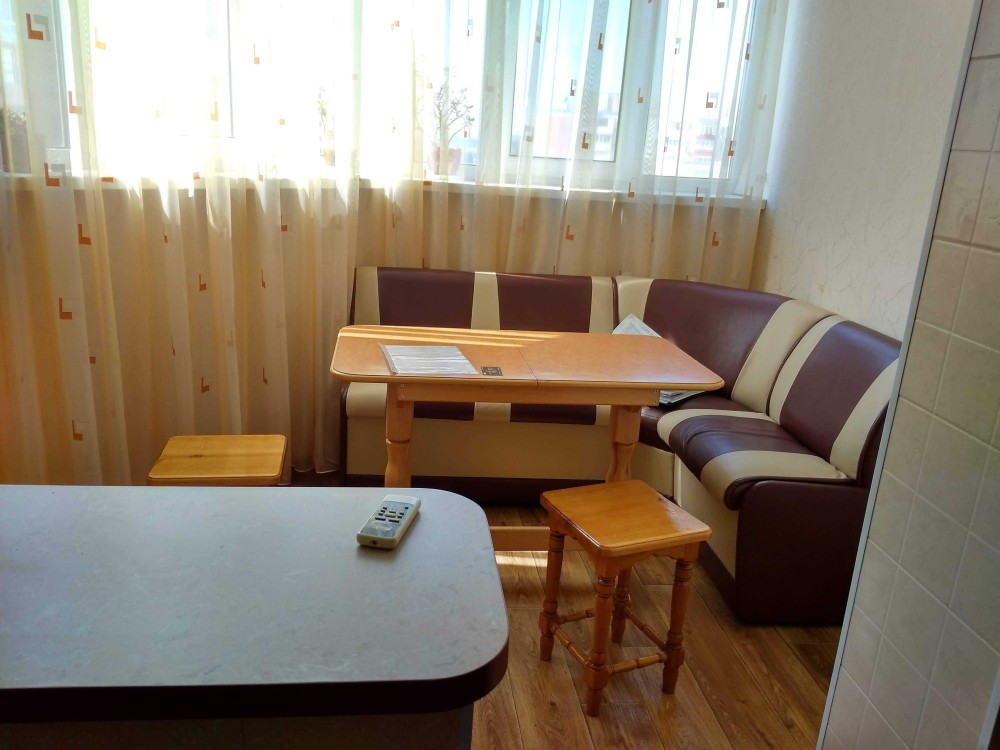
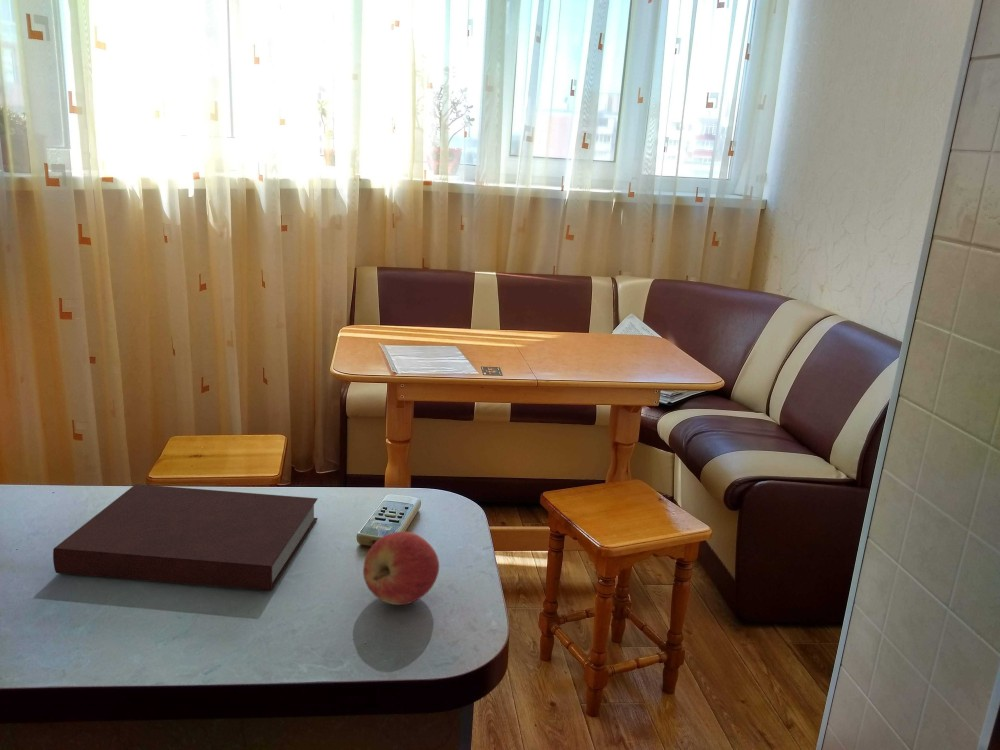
+ notebook (196, 532)
+ apple (401, 566)
